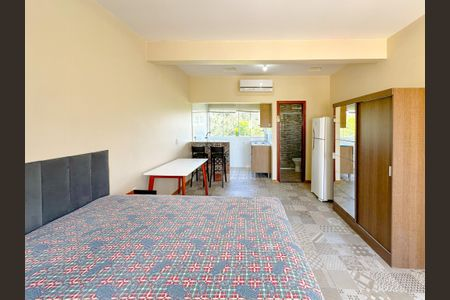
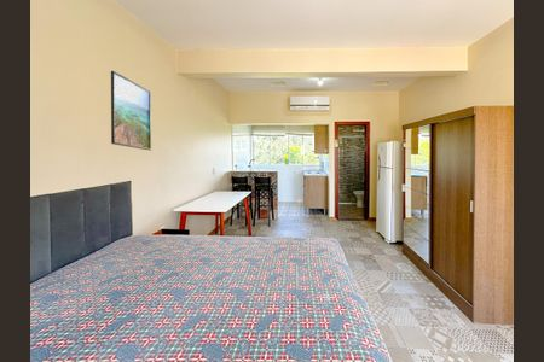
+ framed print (133, 115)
